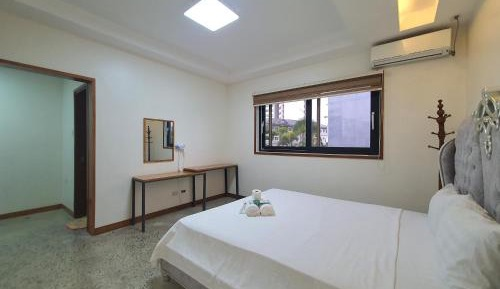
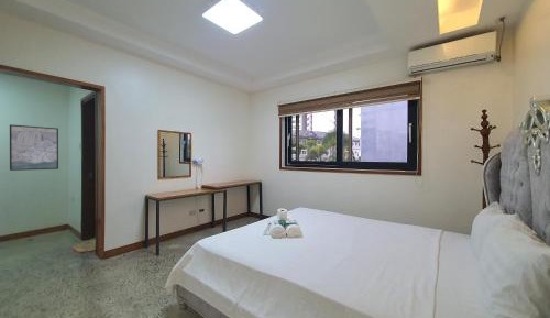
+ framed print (35, 147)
